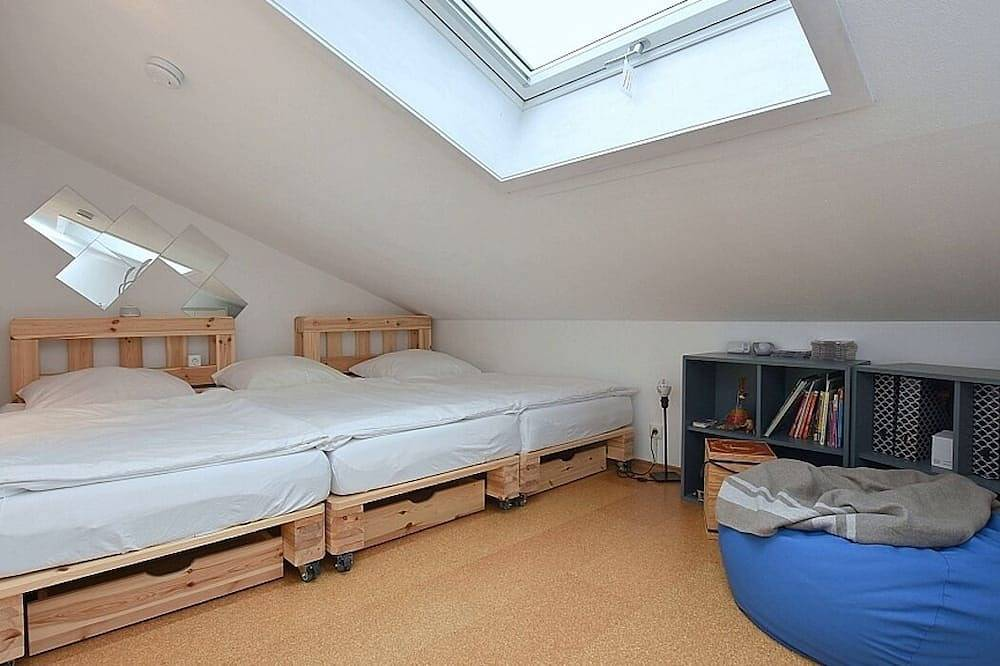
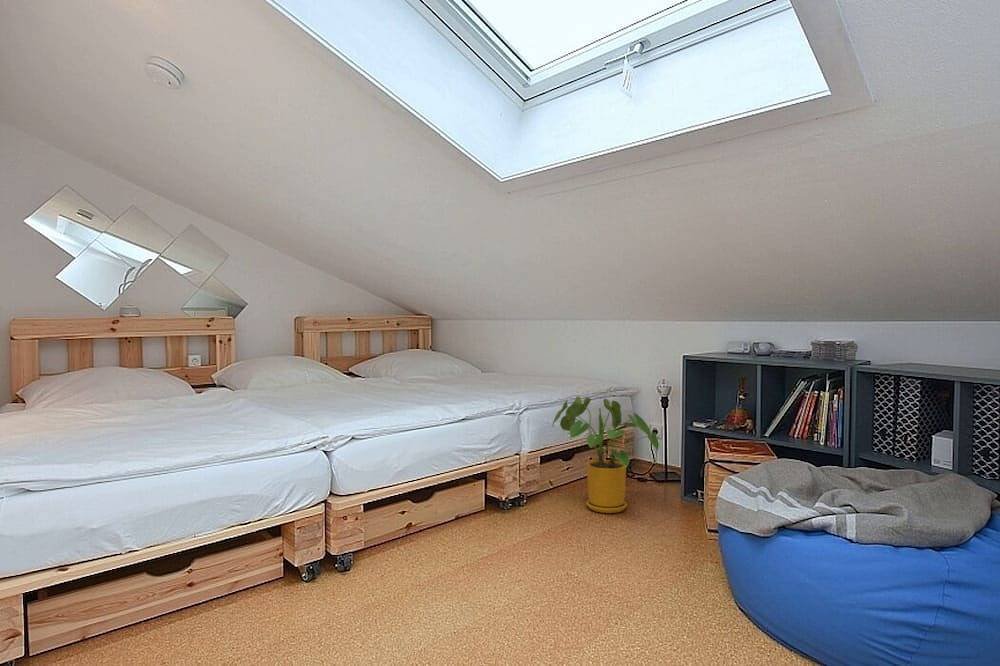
+ house plant (601, 453)
